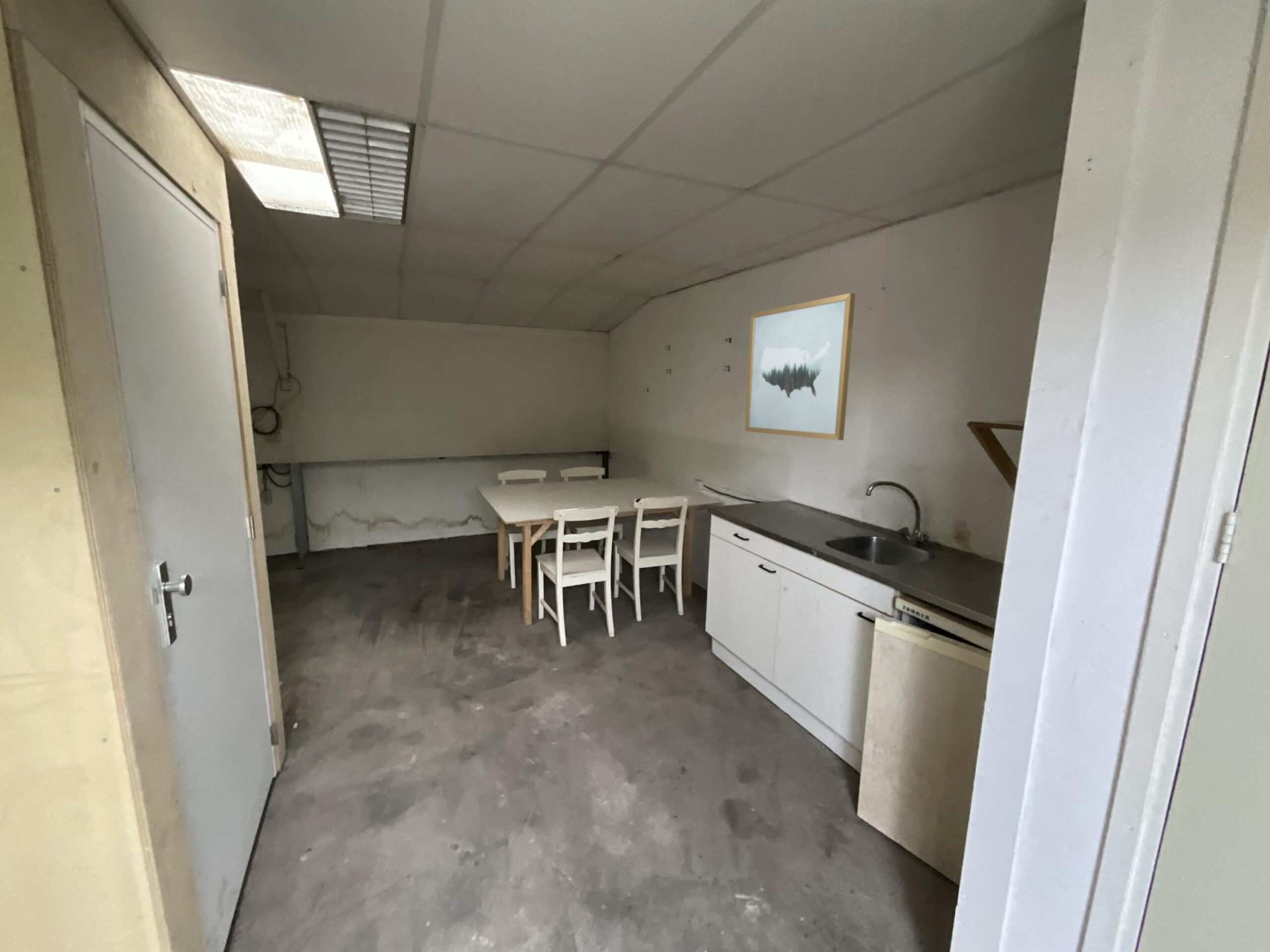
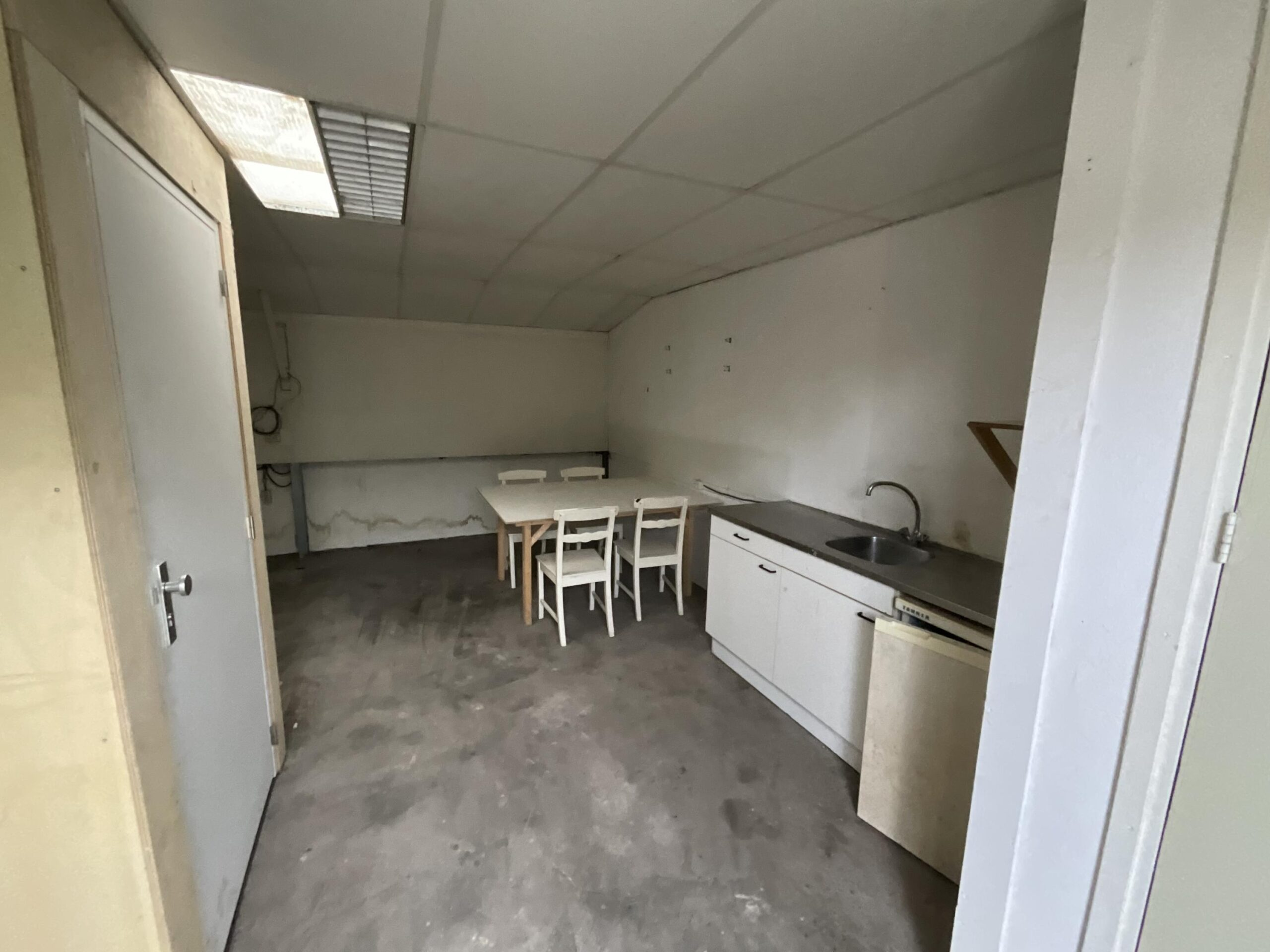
- wall art (793, 371)
